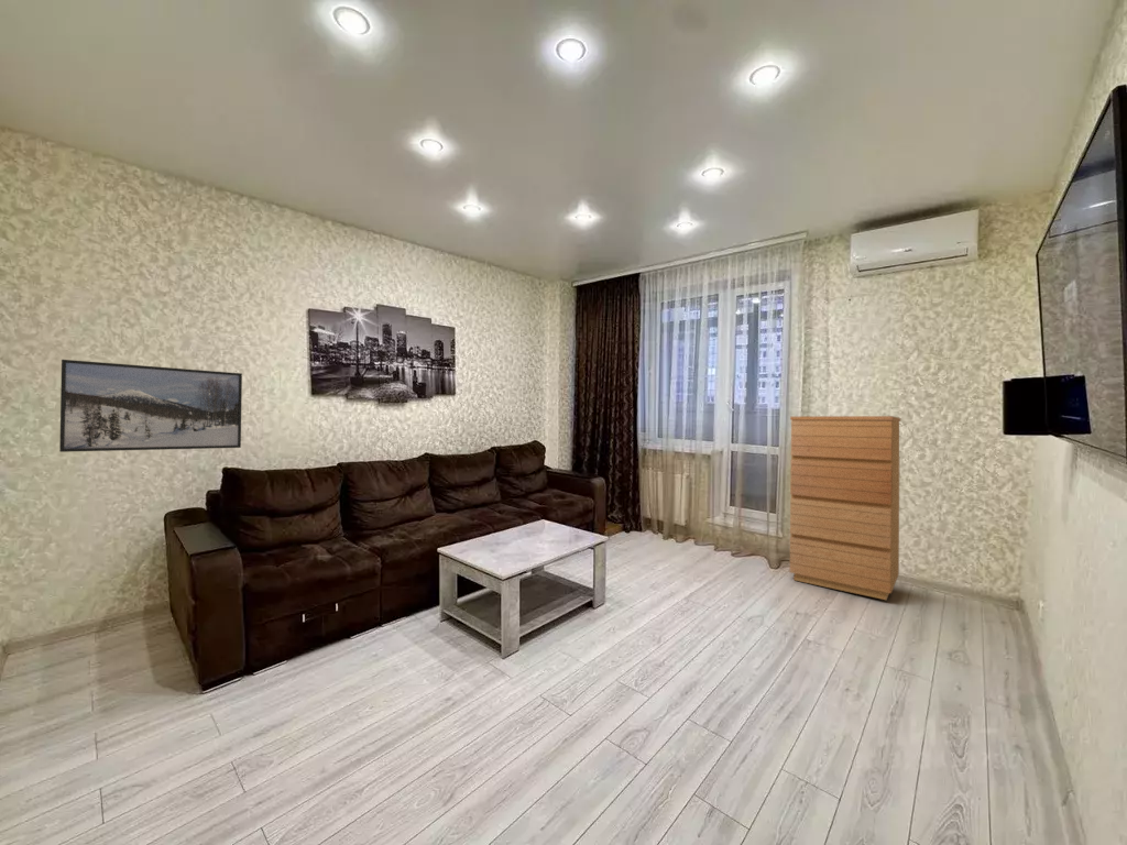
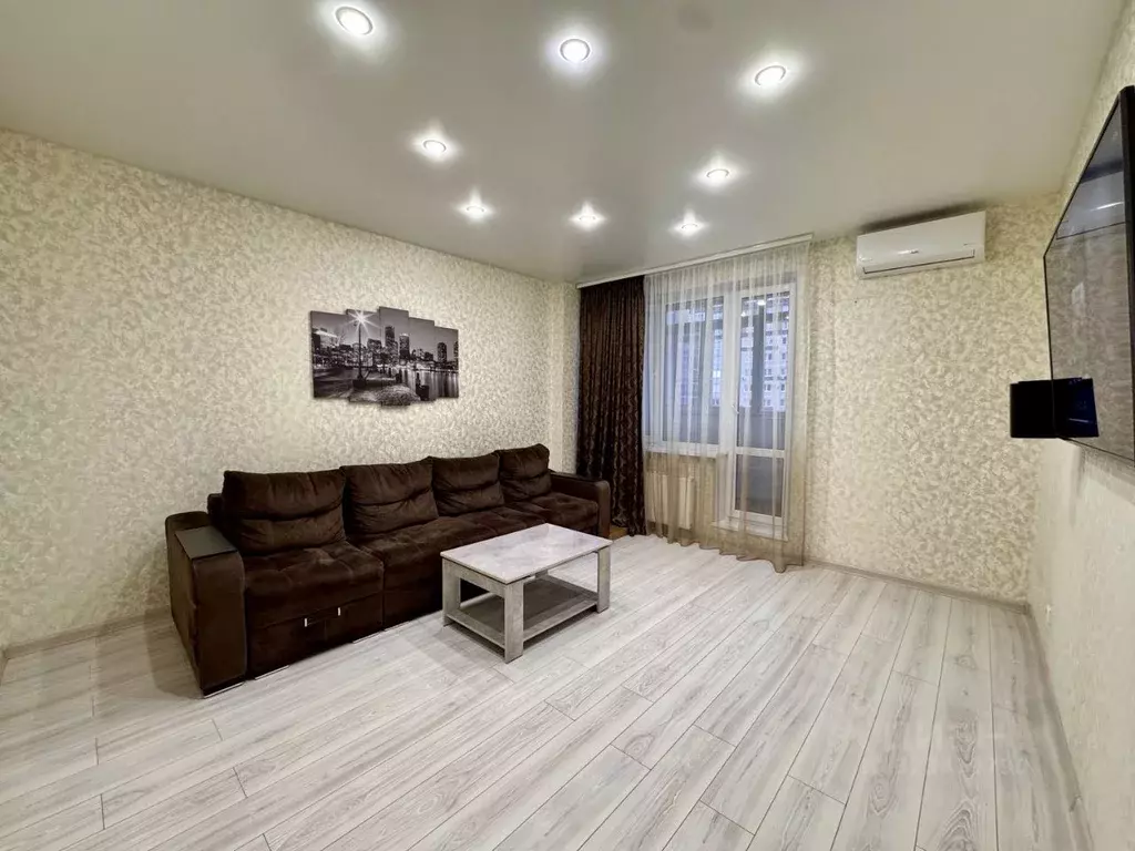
- dresser (844, 498)
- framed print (161, 408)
